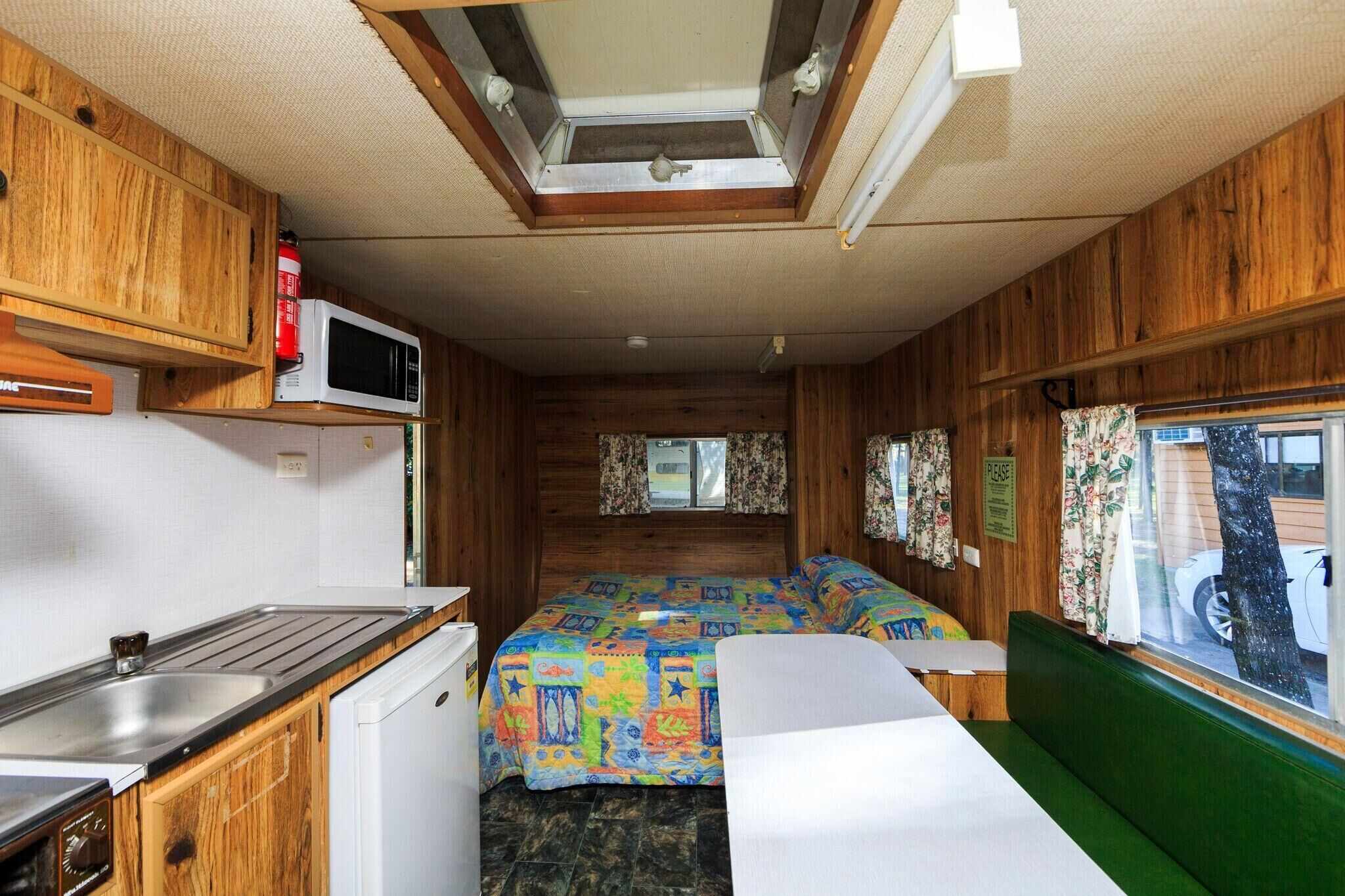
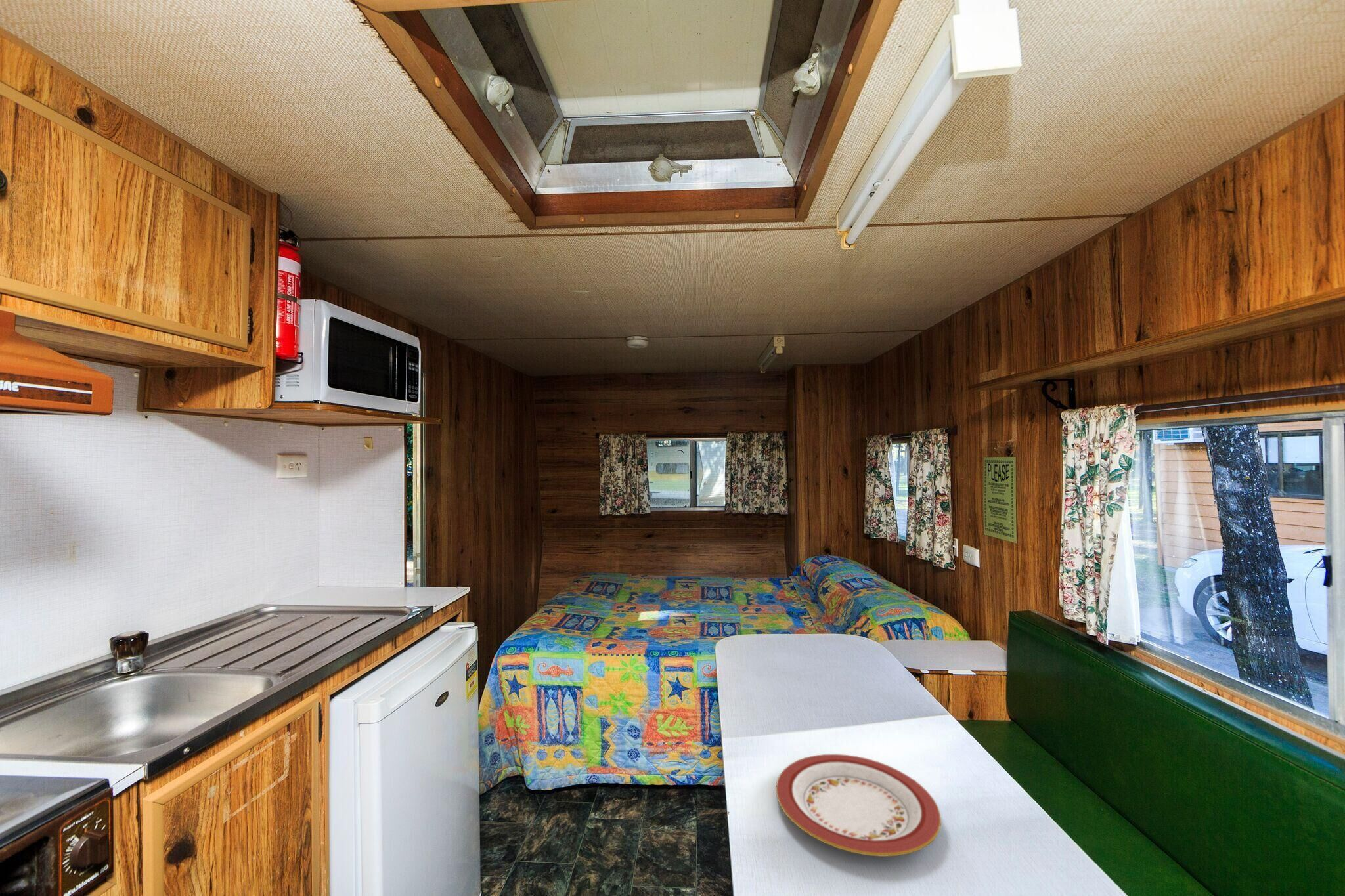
+ plate (854, 803)
